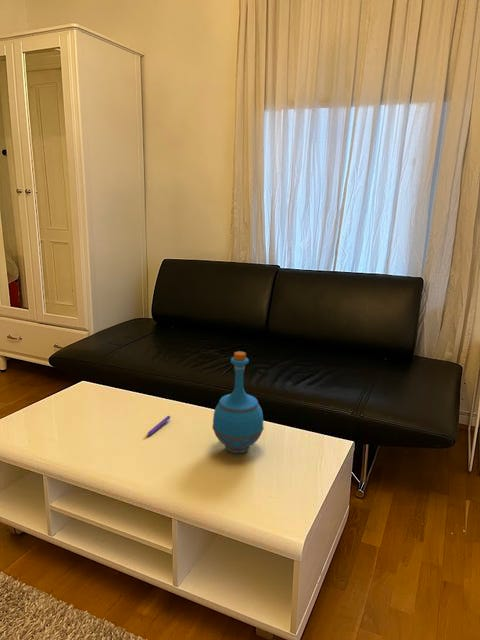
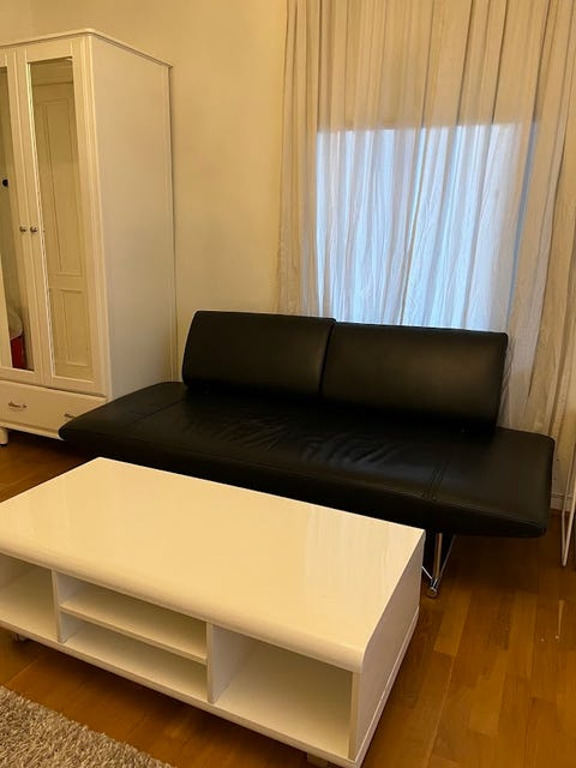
- bottle (238, 402)
- pen (158, 425)
